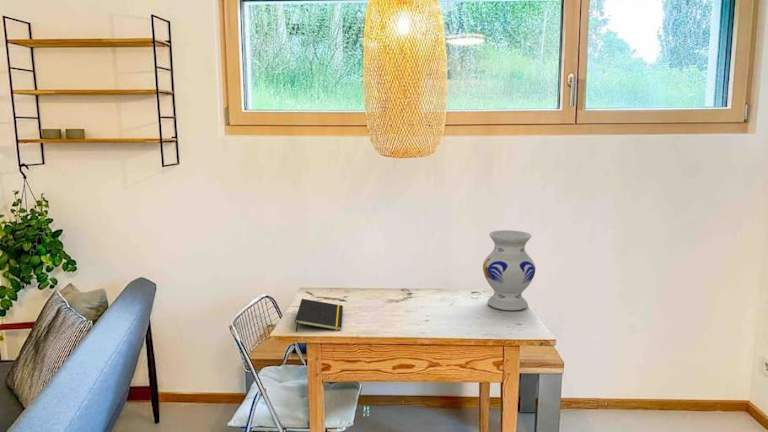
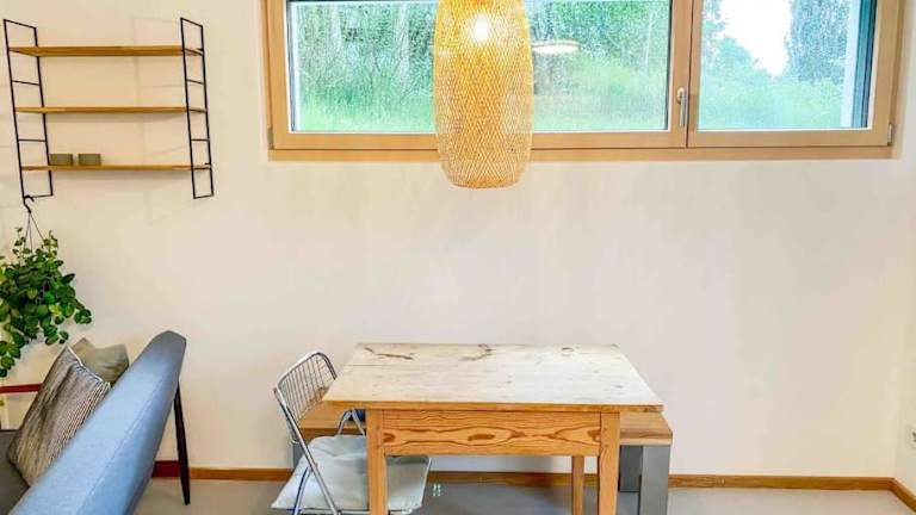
- notepad (320, 313)
- vase (508, 270)
